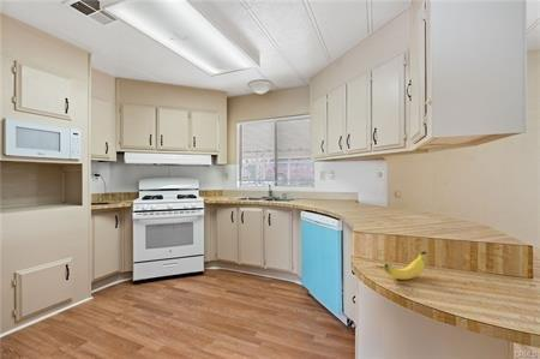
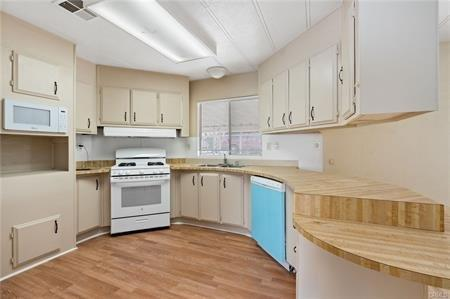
- banana (407, 267)
